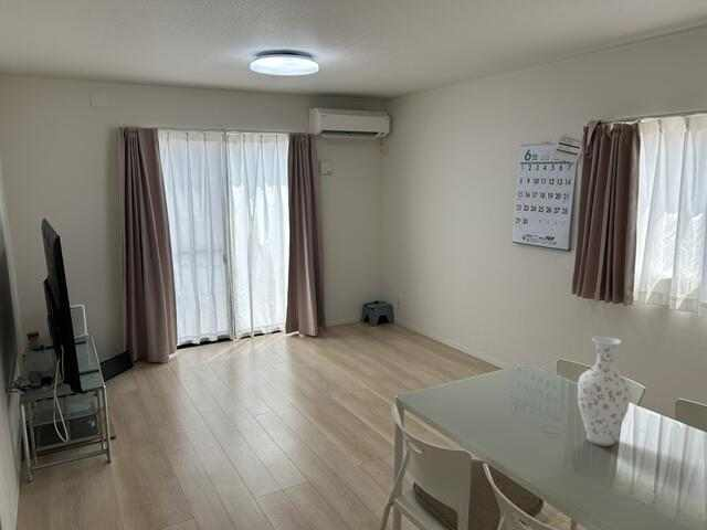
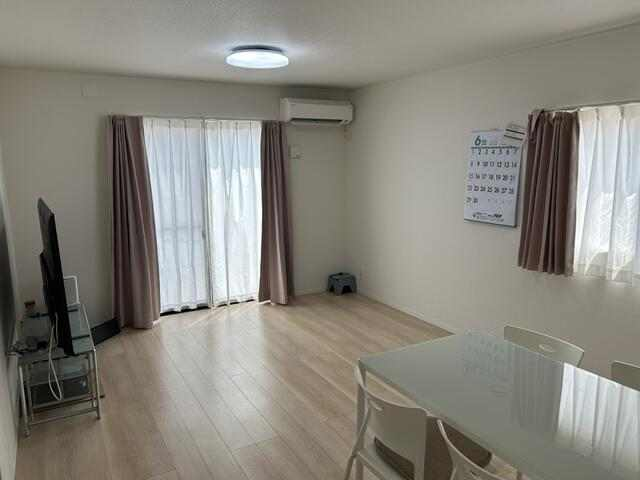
- vase (603, 390)
